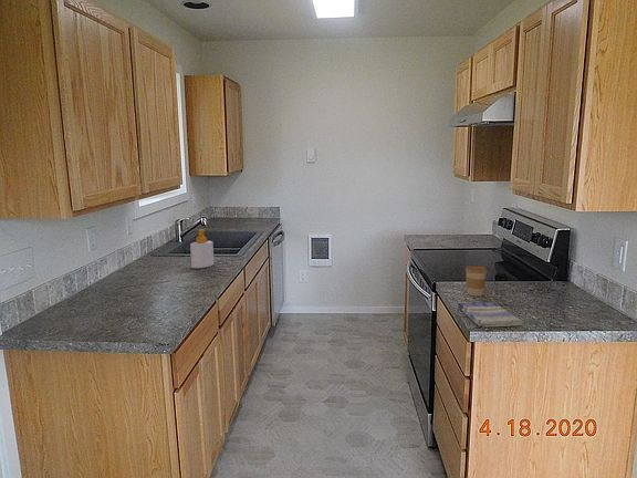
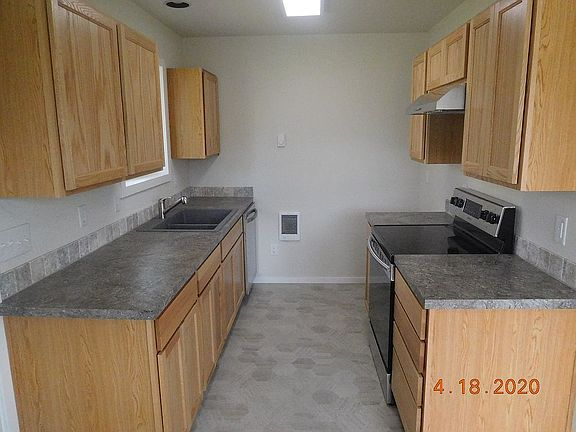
- dish towel (488, 313)
- soap bottle (201, 248)
- coffee cup (476, 280)
